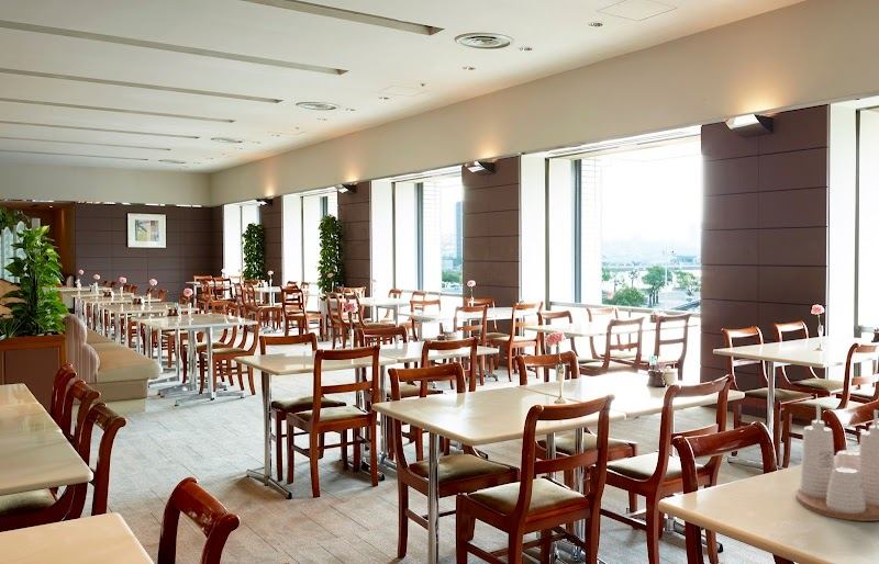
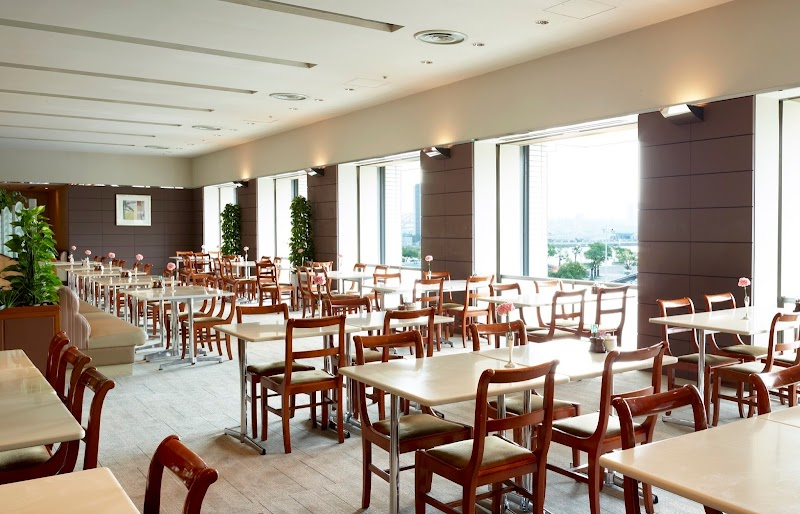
- condiment set (846, 454)
